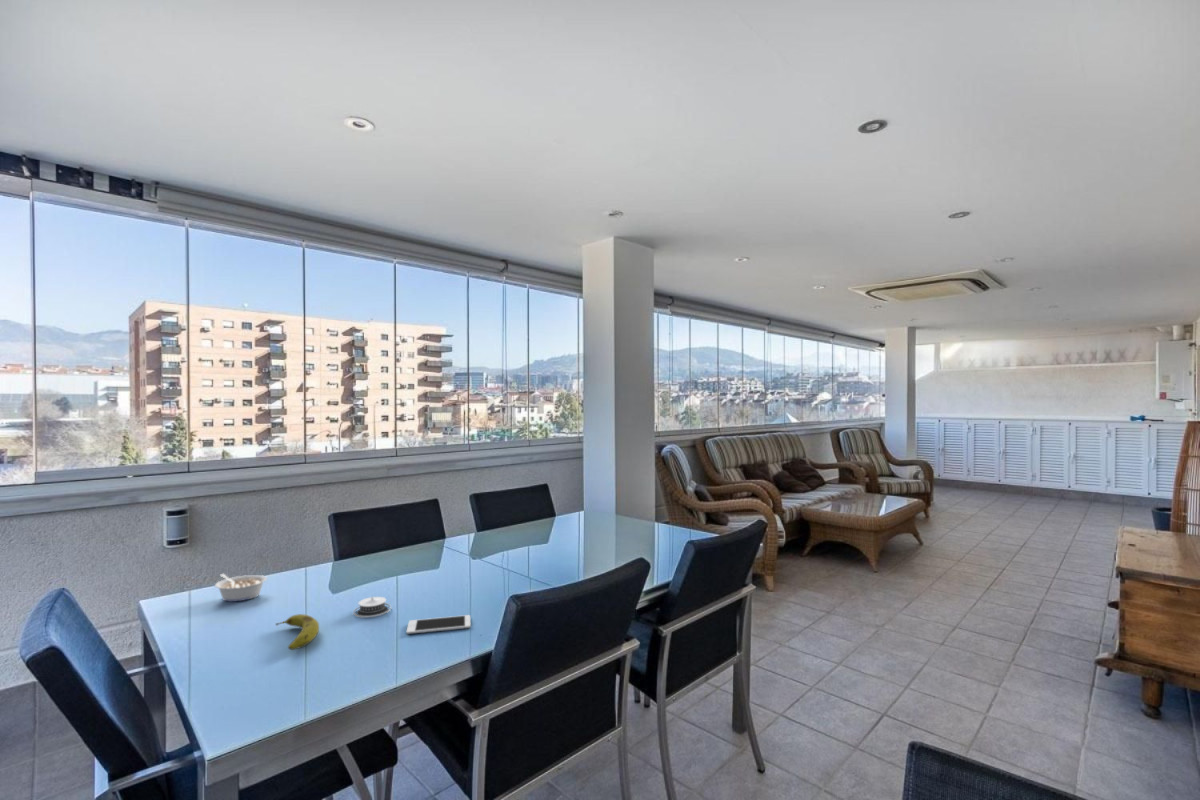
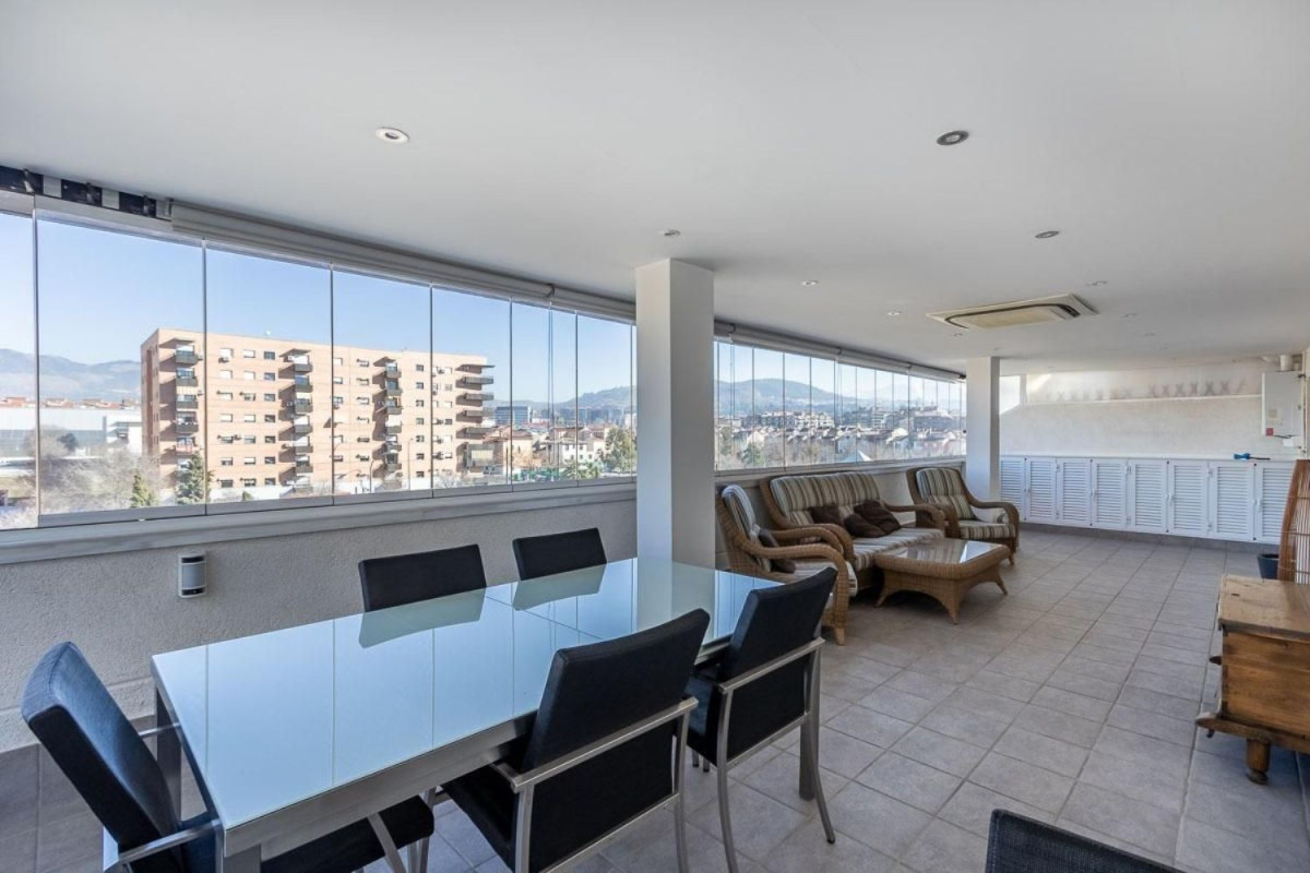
- cell phone (439, 624)
- fruit (299, 633)
- architectural model (372, 602)
- legume (239, 587)
